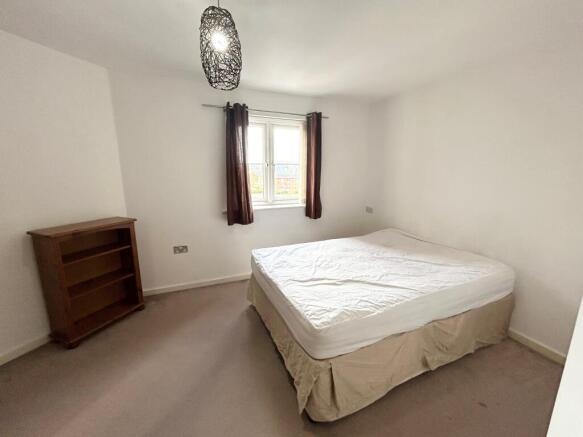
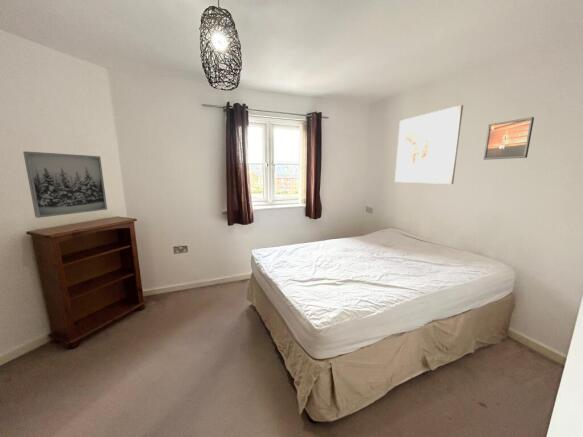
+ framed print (506, 140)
+ wall art (70, 184)
+ wall art (423, 149)
